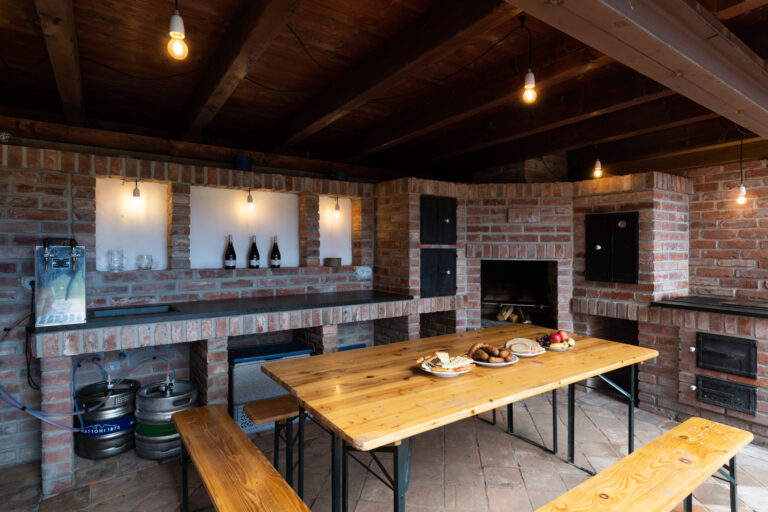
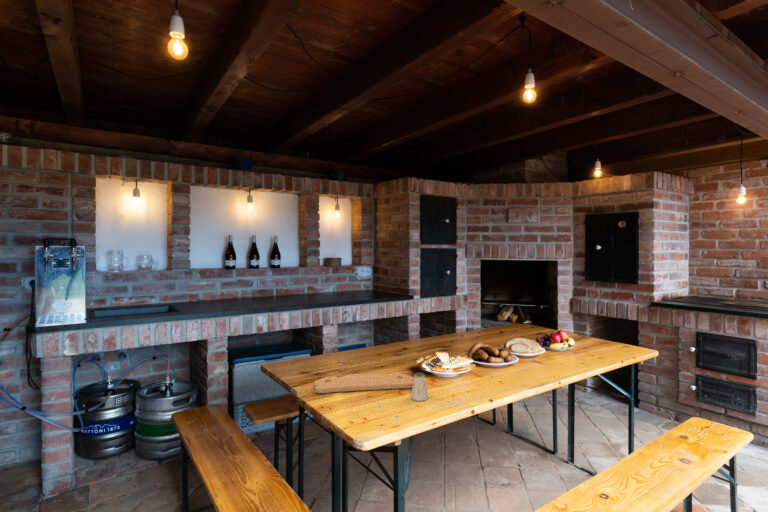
+ saltshaker (419, 385)
+ cutting board (364, 381)
